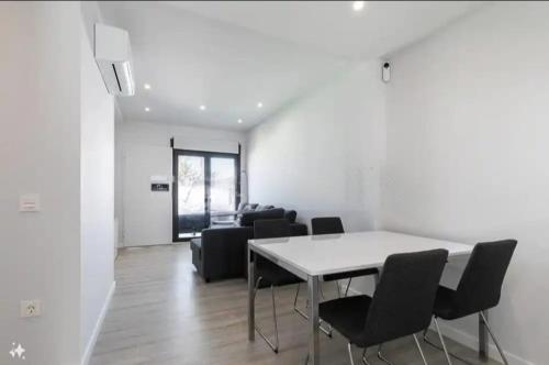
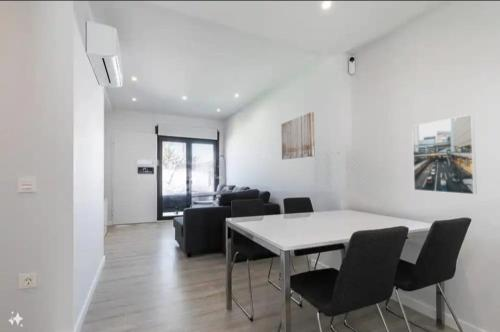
+ wall art (296, 138)
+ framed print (441, 156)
